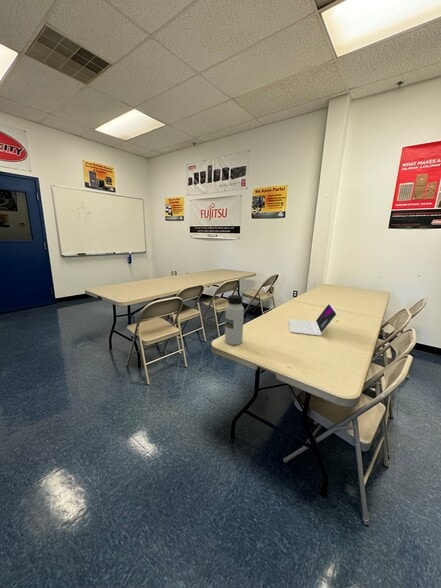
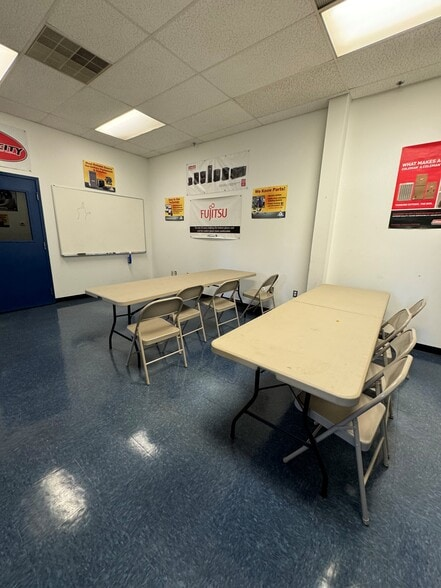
- water bottle (234, 319)
- laptop (311, 321)
